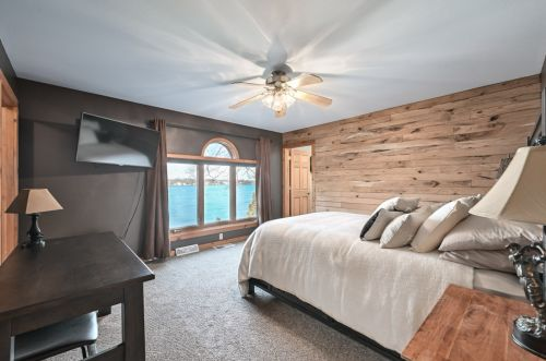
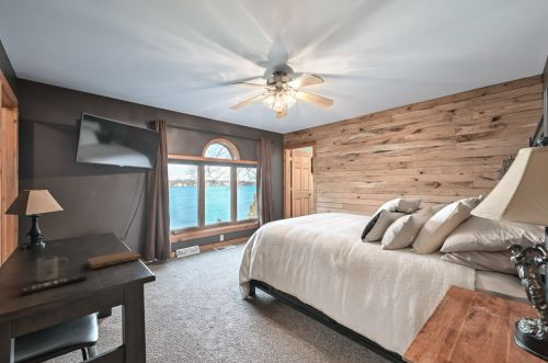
+ notebook (114, 259)
+ mug (53, 266)
+ remote control (55, 284)
